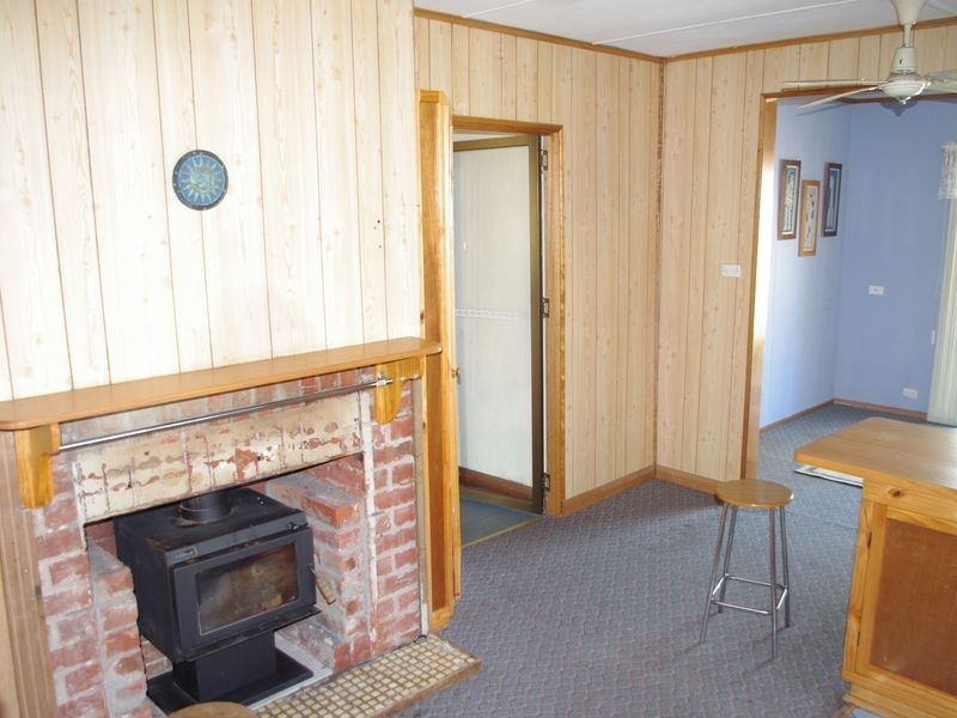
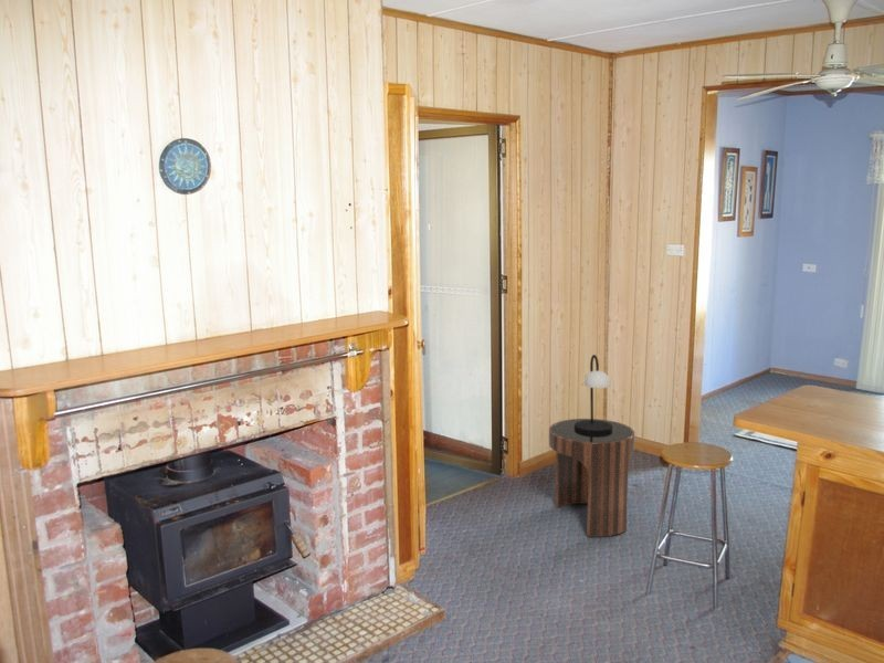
+ table lamp (592, 391)
+ side table (590, 474)
